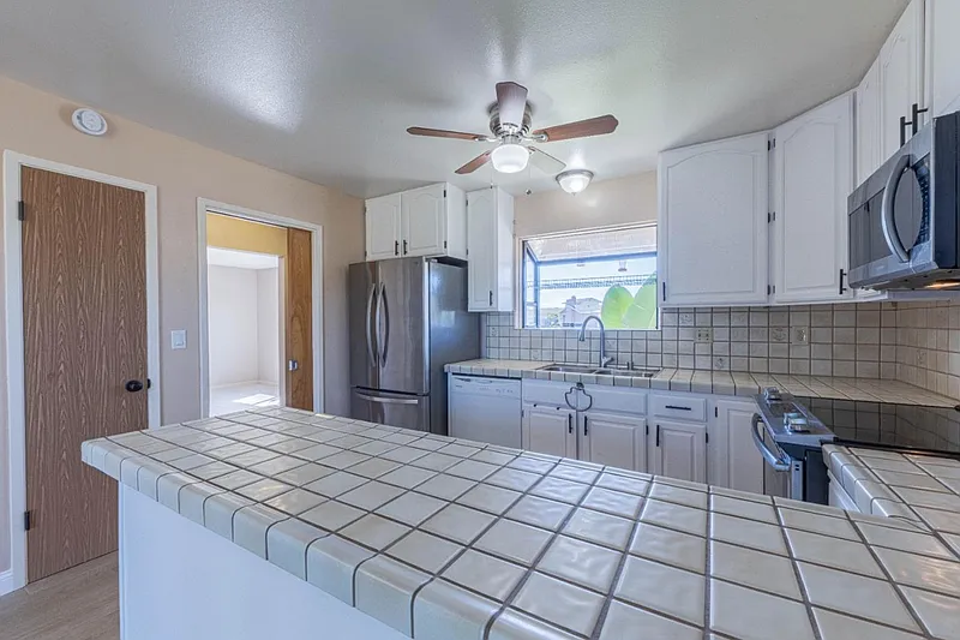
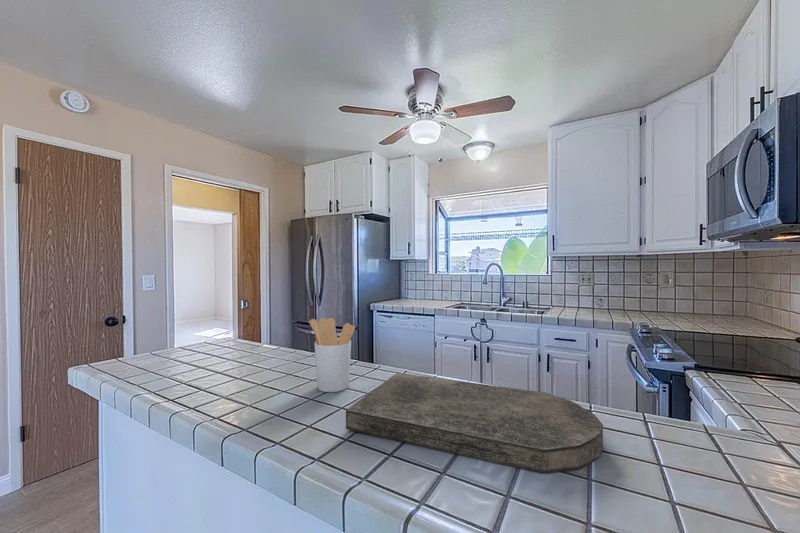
+ cutting board (474, 413)
+ utensil holder (329, 351)
